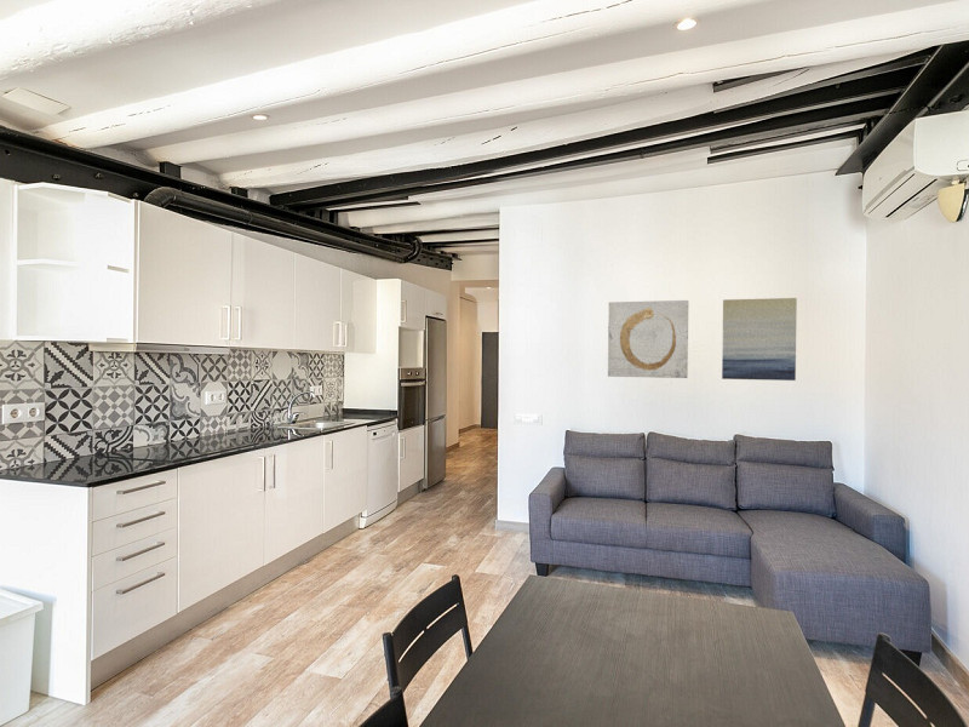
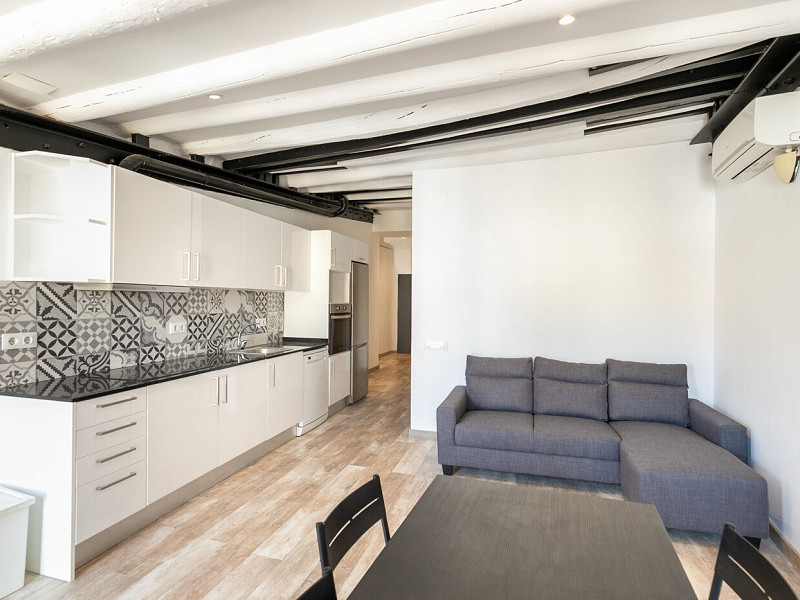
- wall art (758, 339)
- wall art (647, 339)
